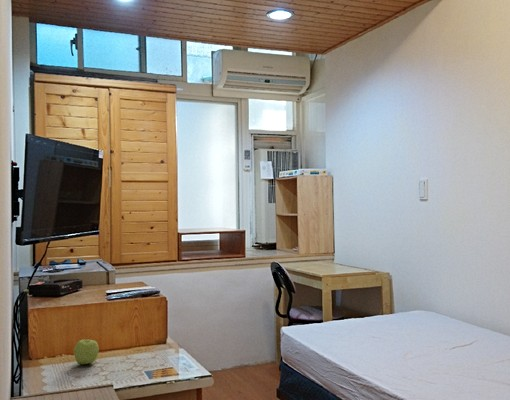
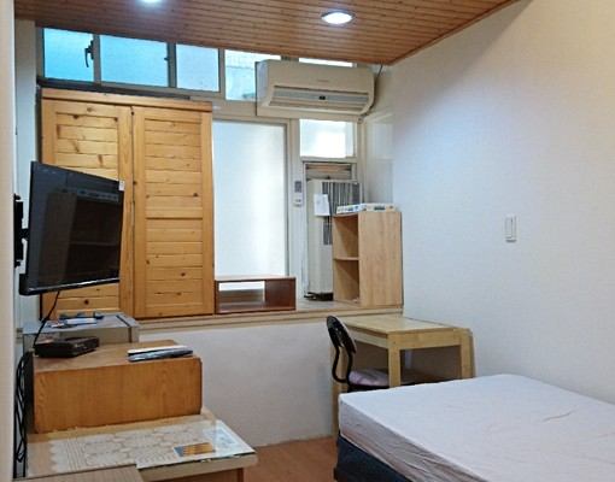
- apple (86, 351)
